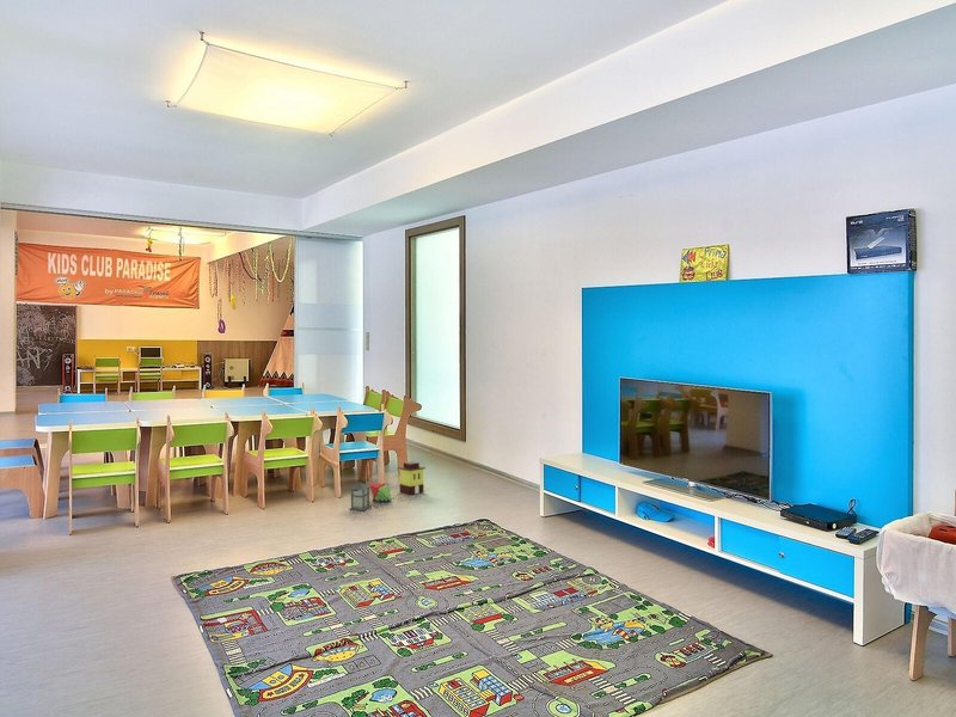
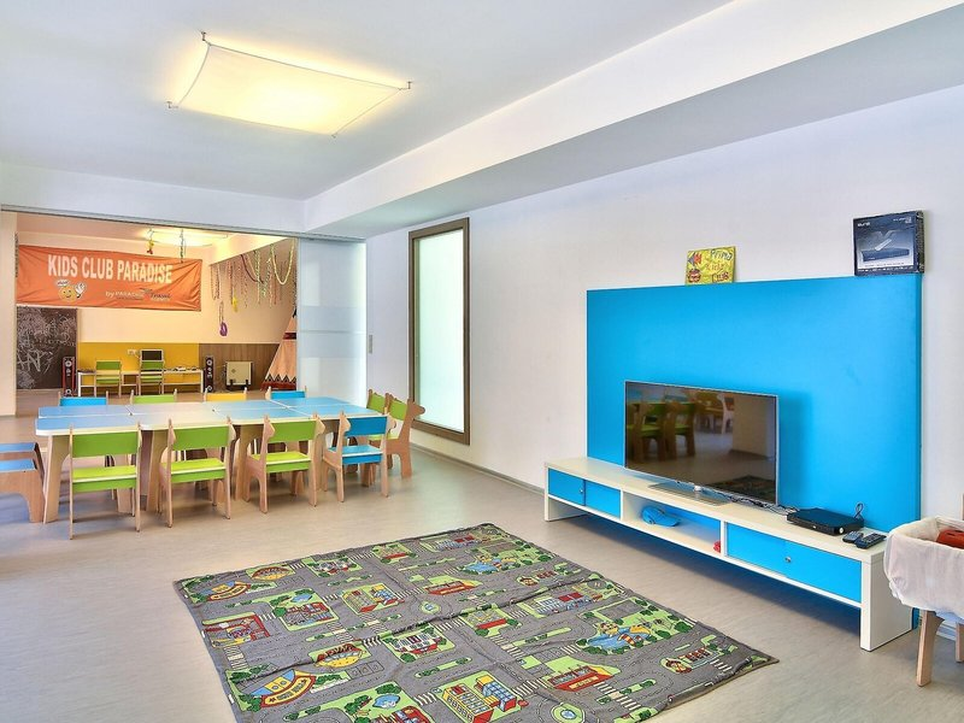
- lantern (360, 489)
- toy house (411, 477)
- stacking toy (380, 491)
